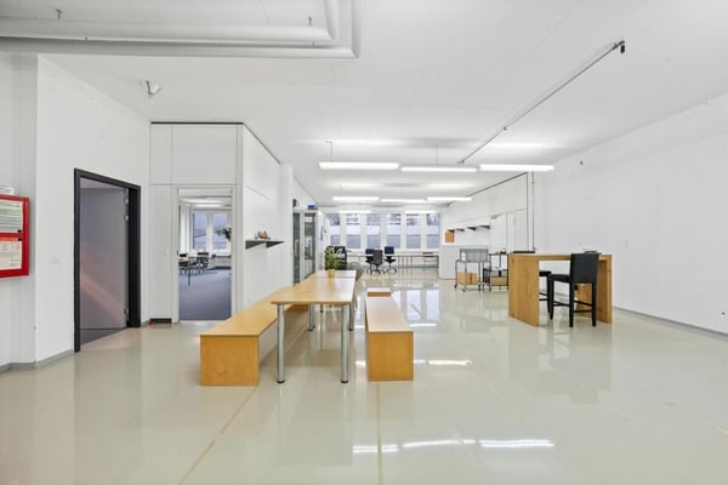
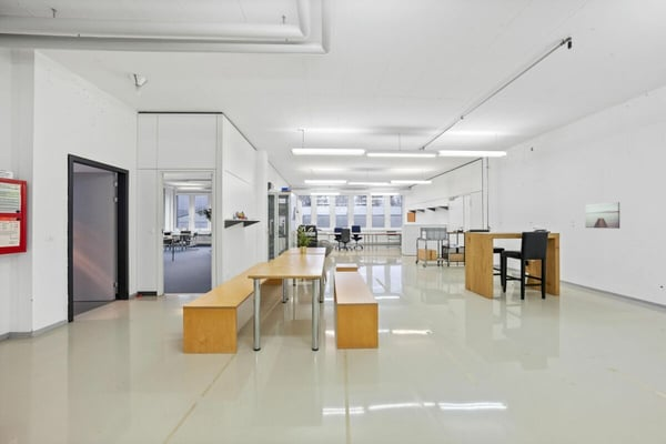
+ wall art (601, 215)
